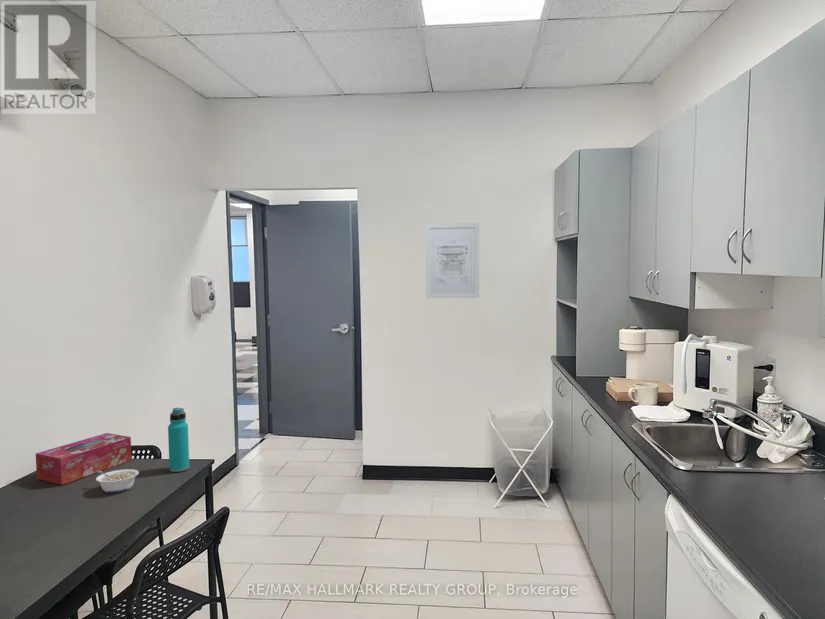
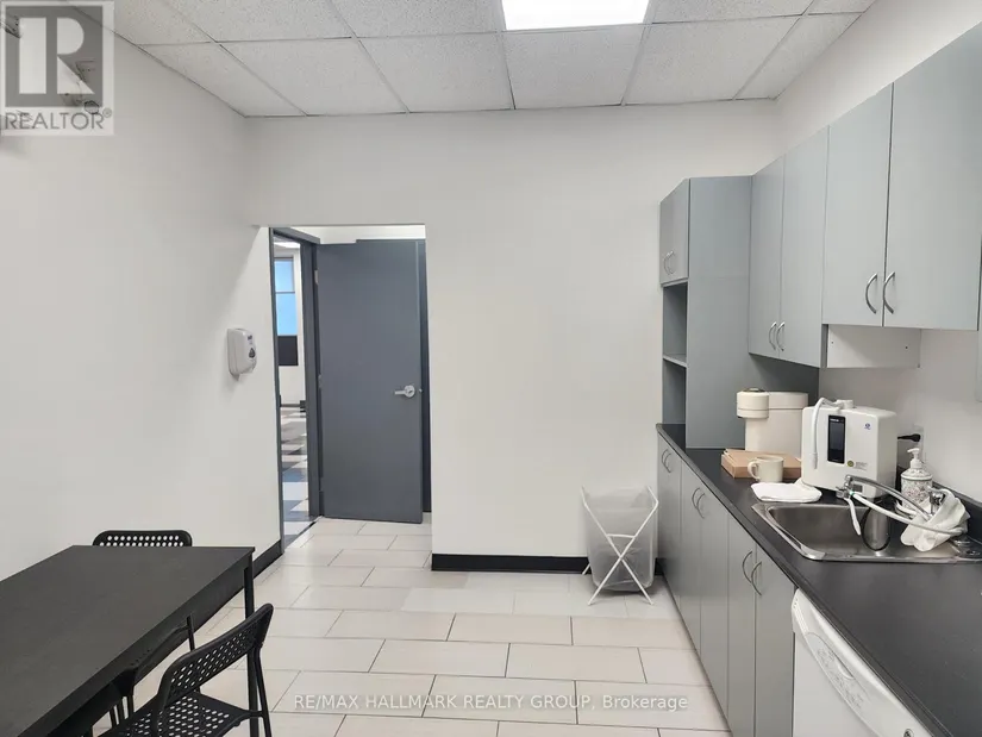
- legume (116, 480)
- wall art (452, 261)
- water bottle (178, 438)
- tissue box (85, 456)
